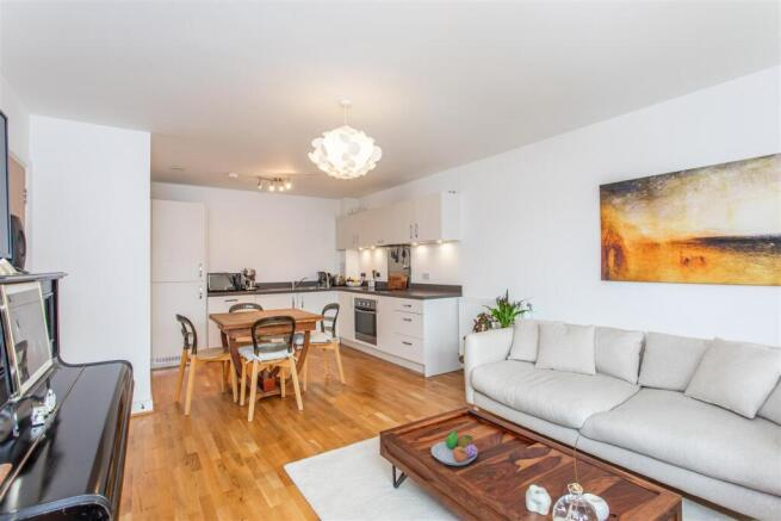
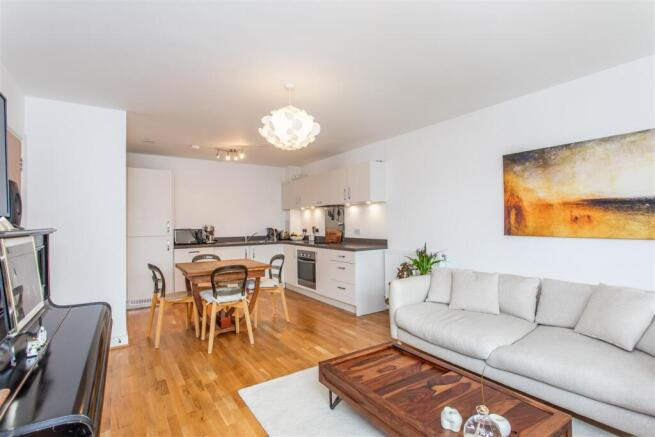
- fruit bowl (454, 446)
